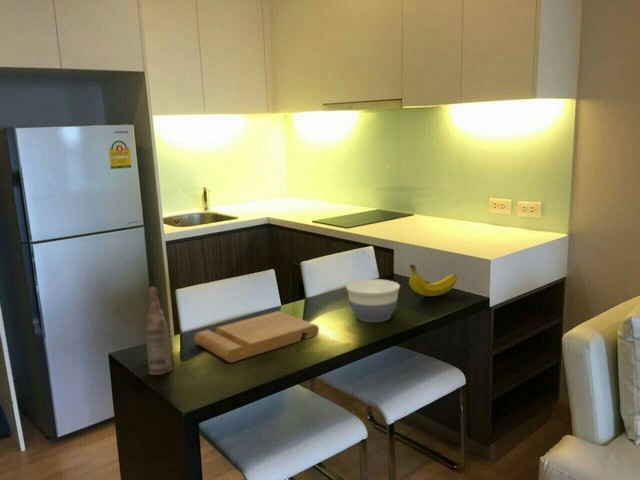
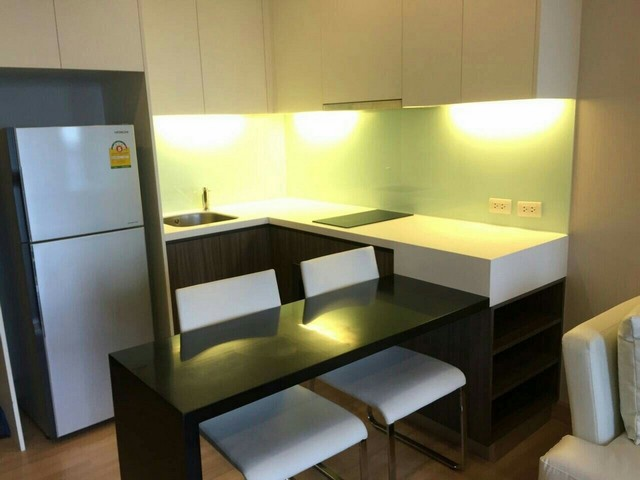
- fruit (435, 282)
- bottle (156, 329)
- cutting board (257, 334)
- bowl (373, 301)
